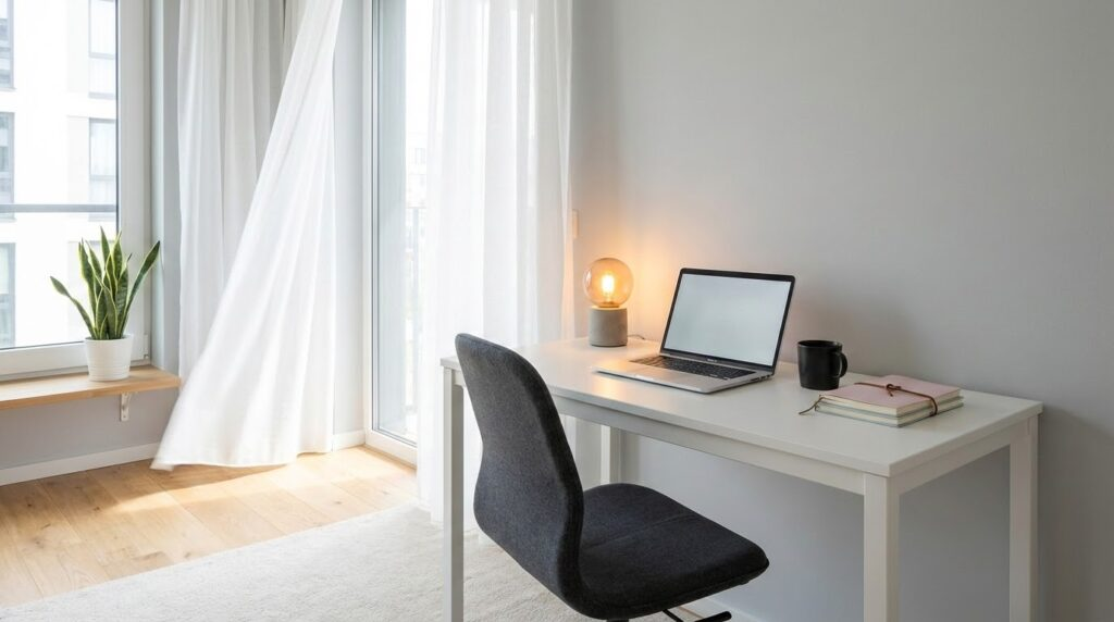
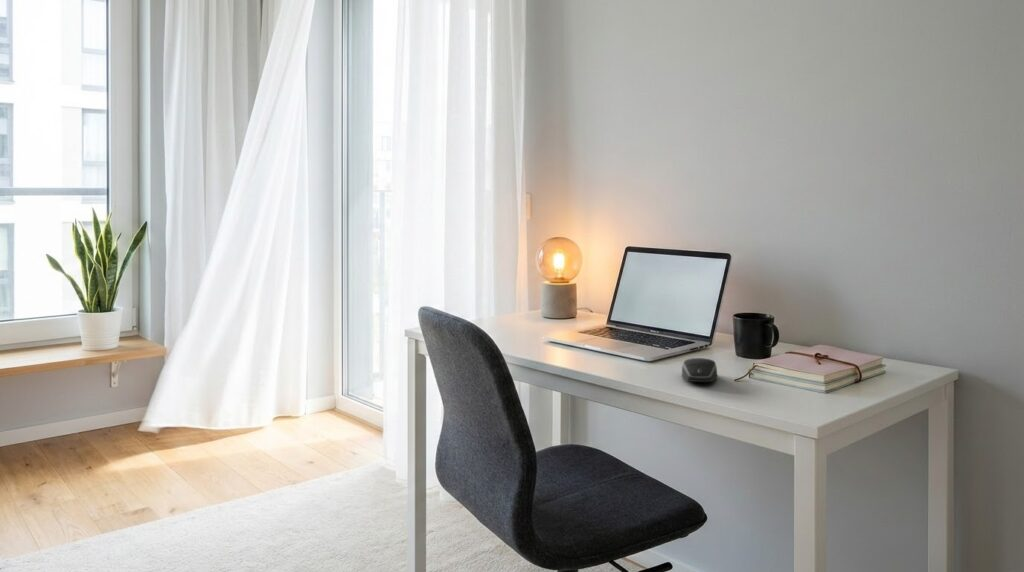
+ computer mouse (699, 368)
